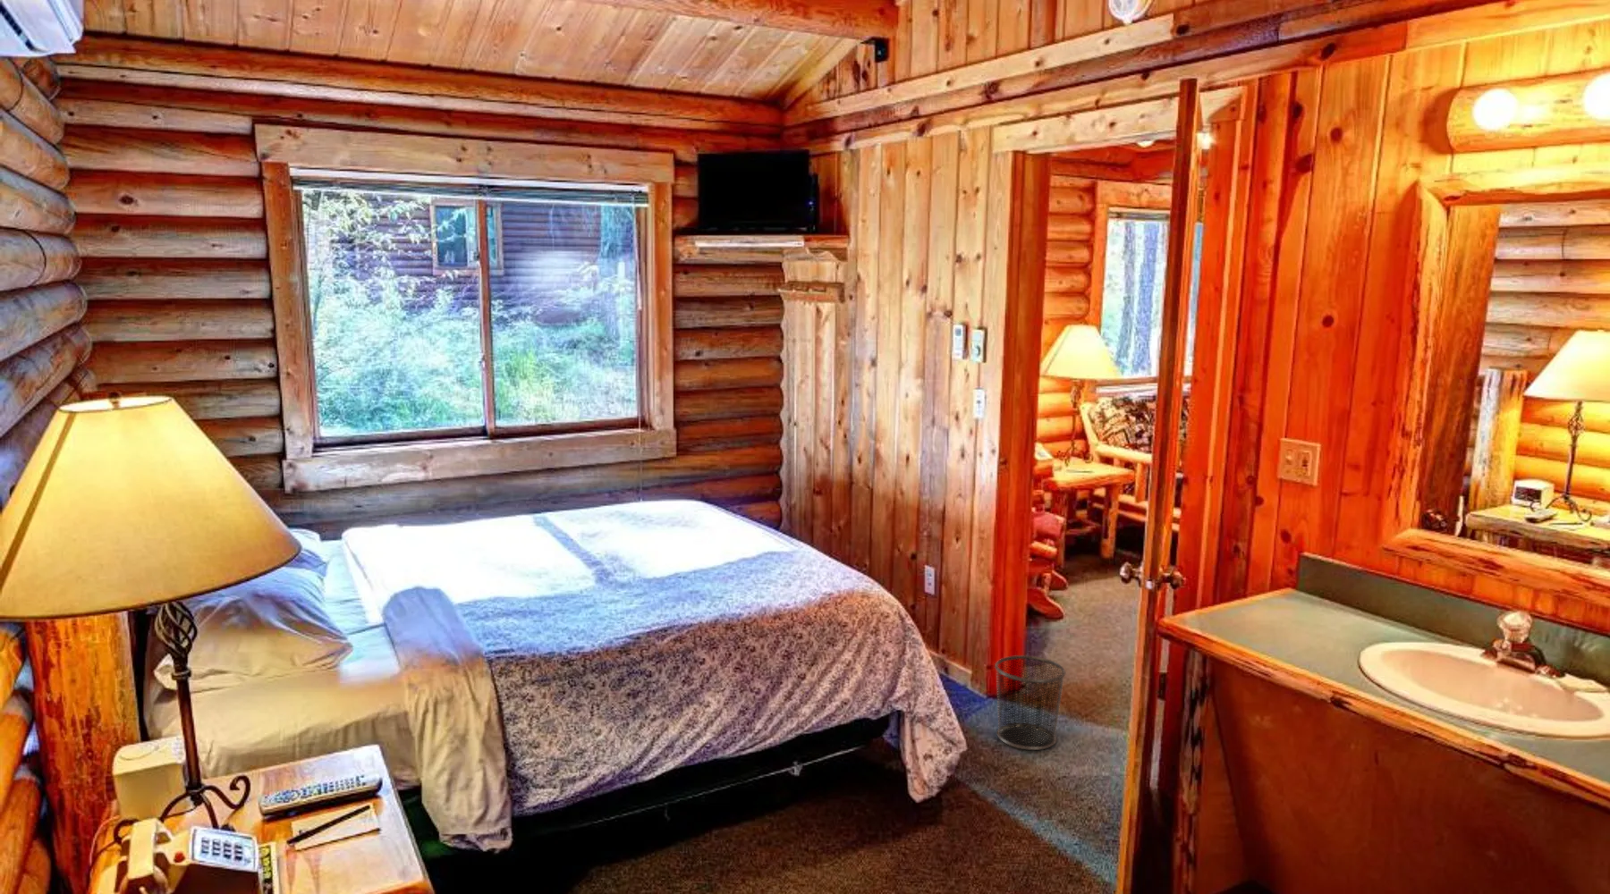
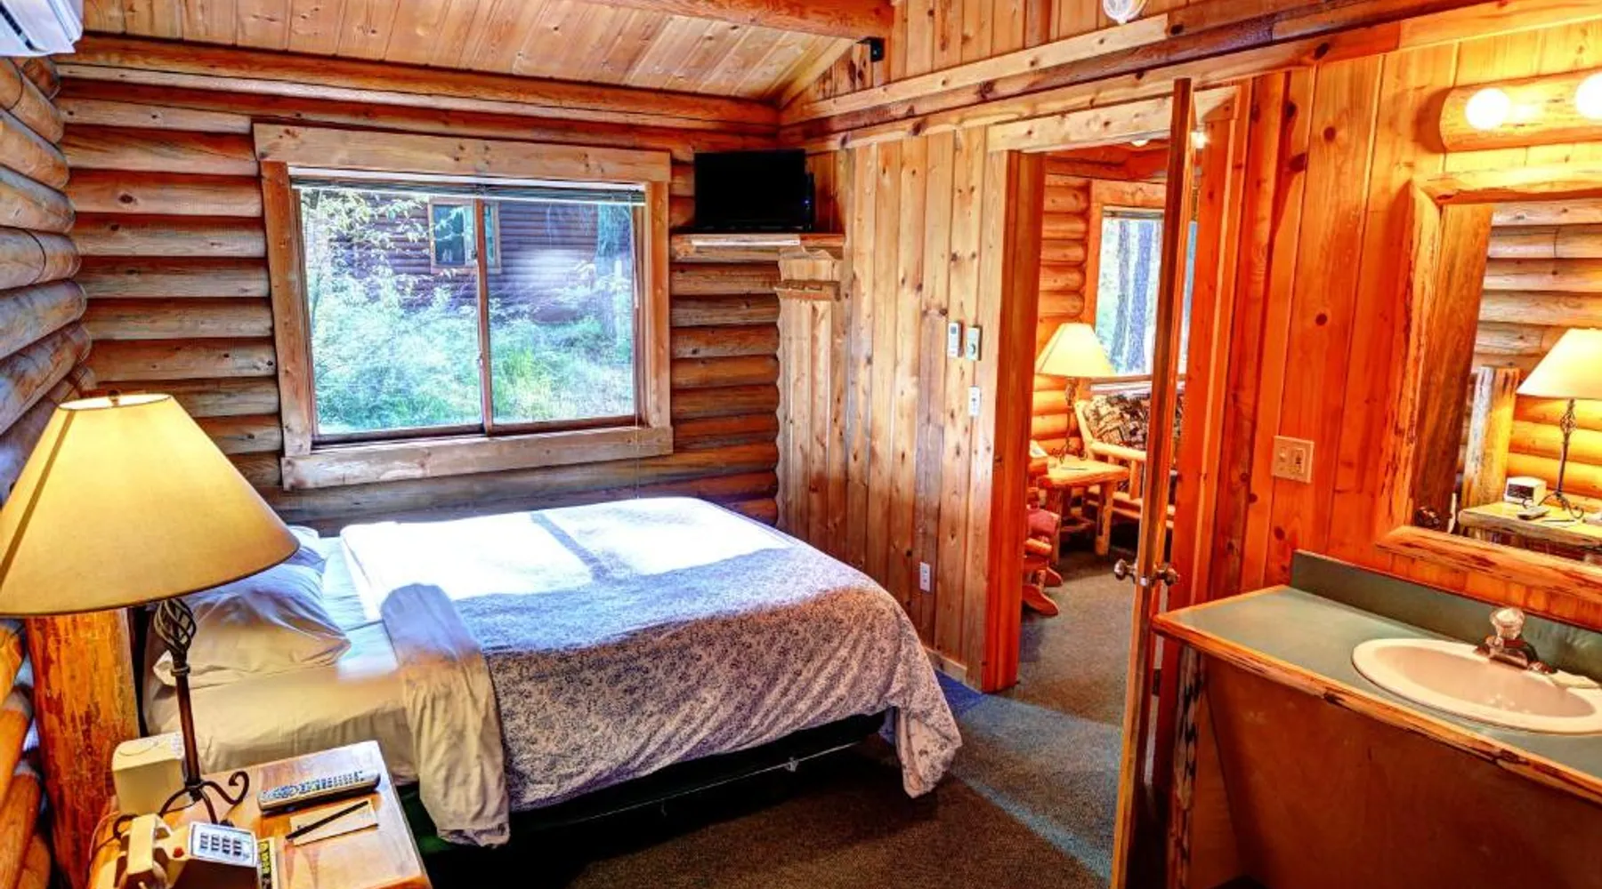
- waste bin (1027, 702)
